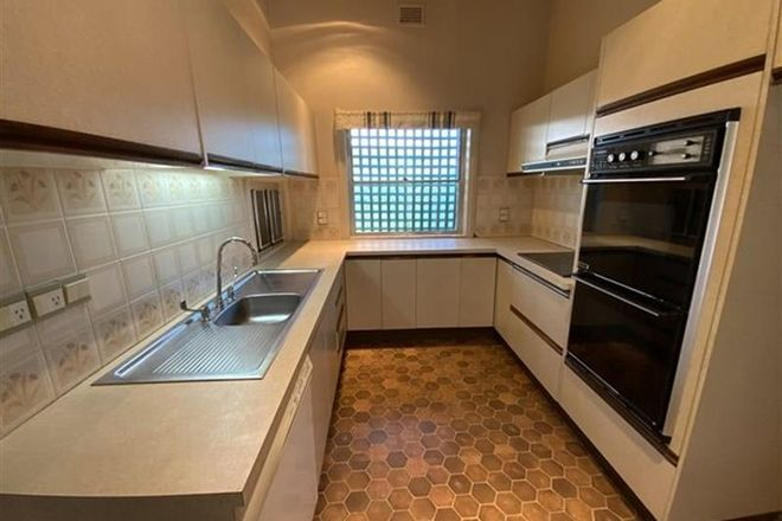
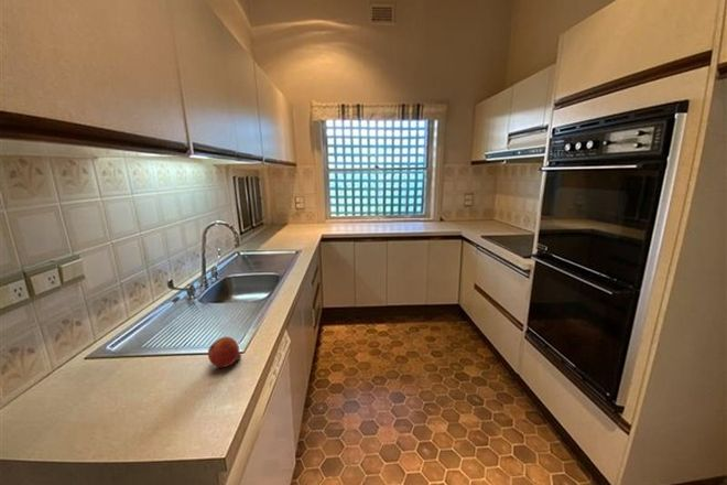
+ fruit (225, 351)
